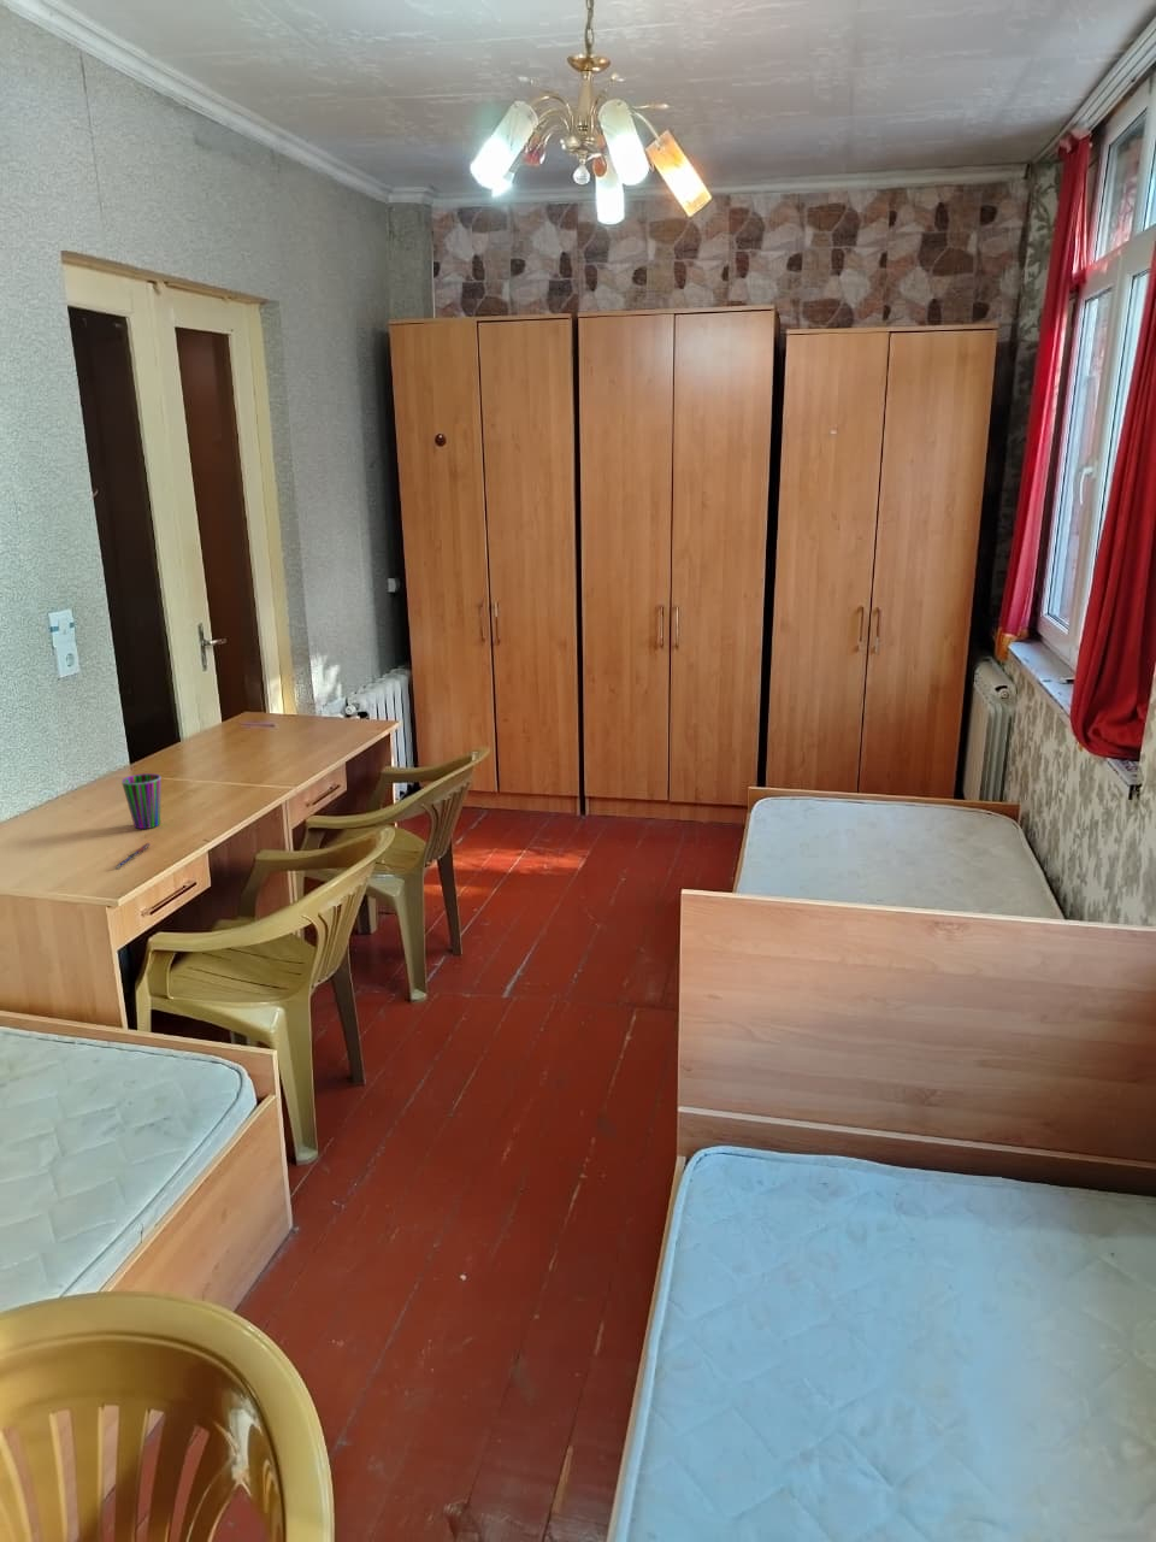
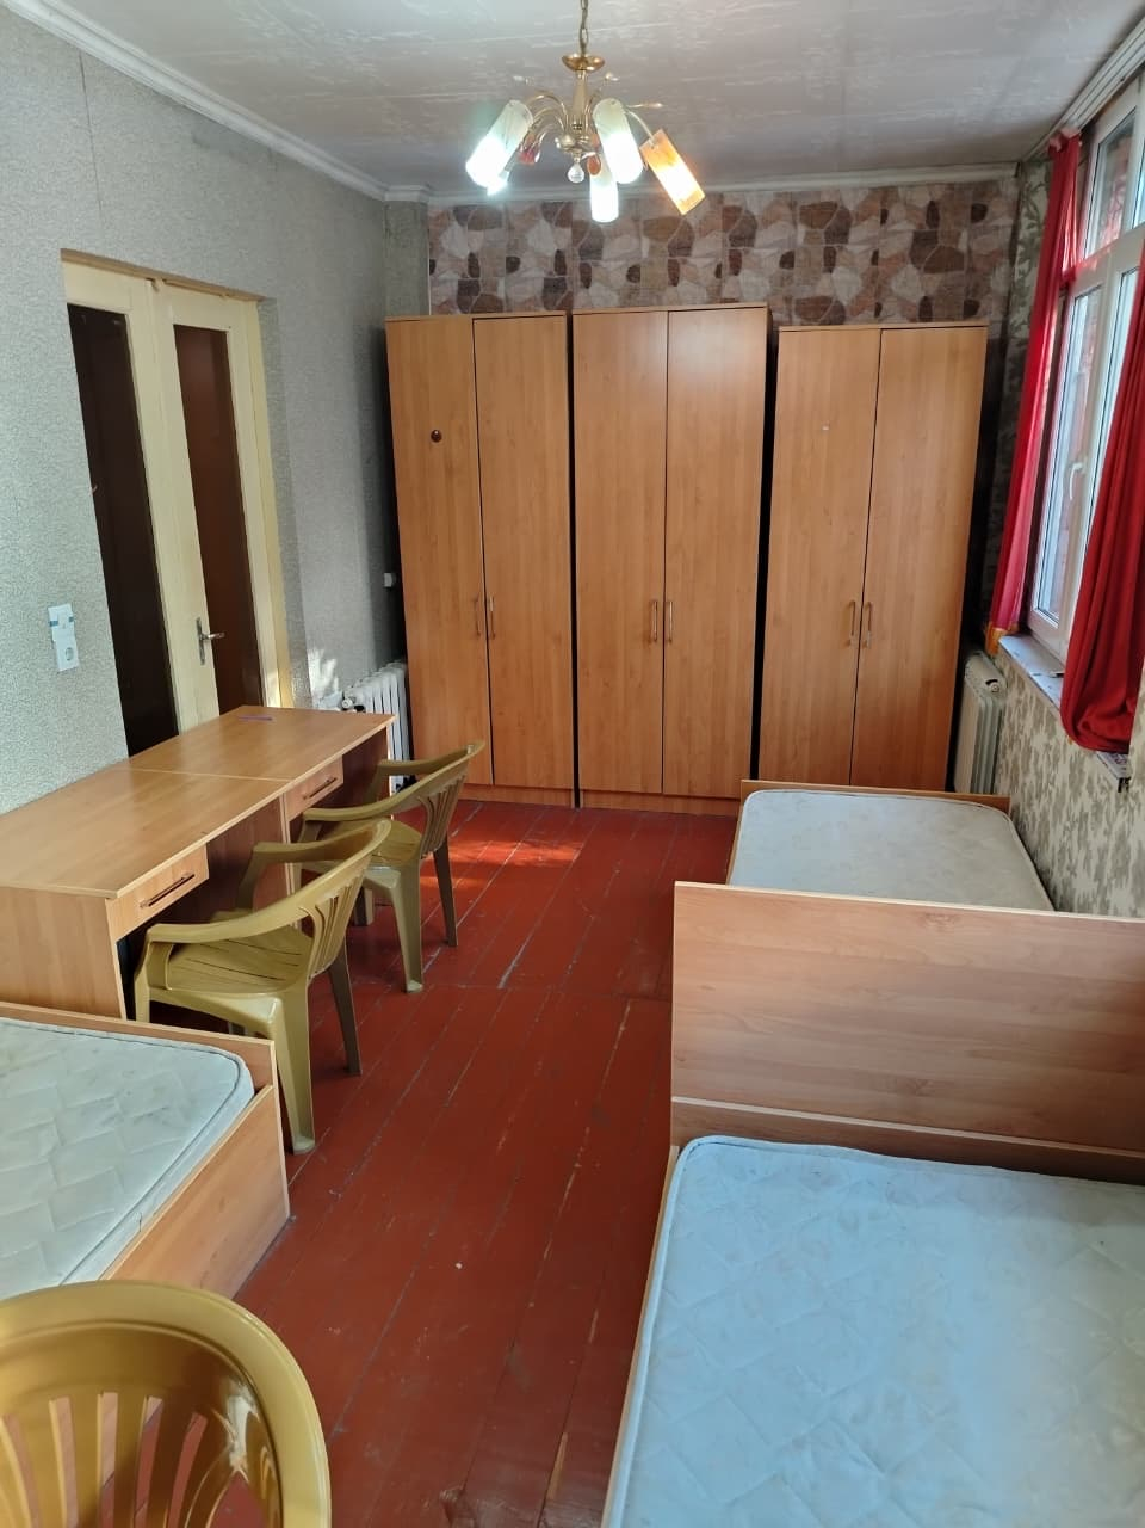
- pen (132, 854)
- cup (143, 801)
